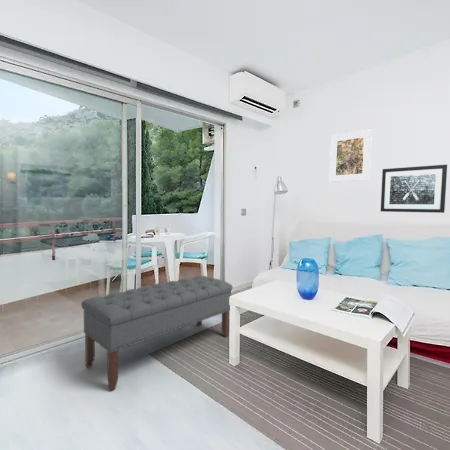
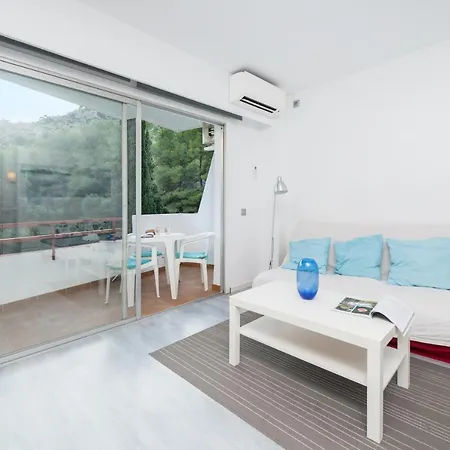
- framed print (349, 157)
- bench (165, 319)
- wall art (411, 189)
